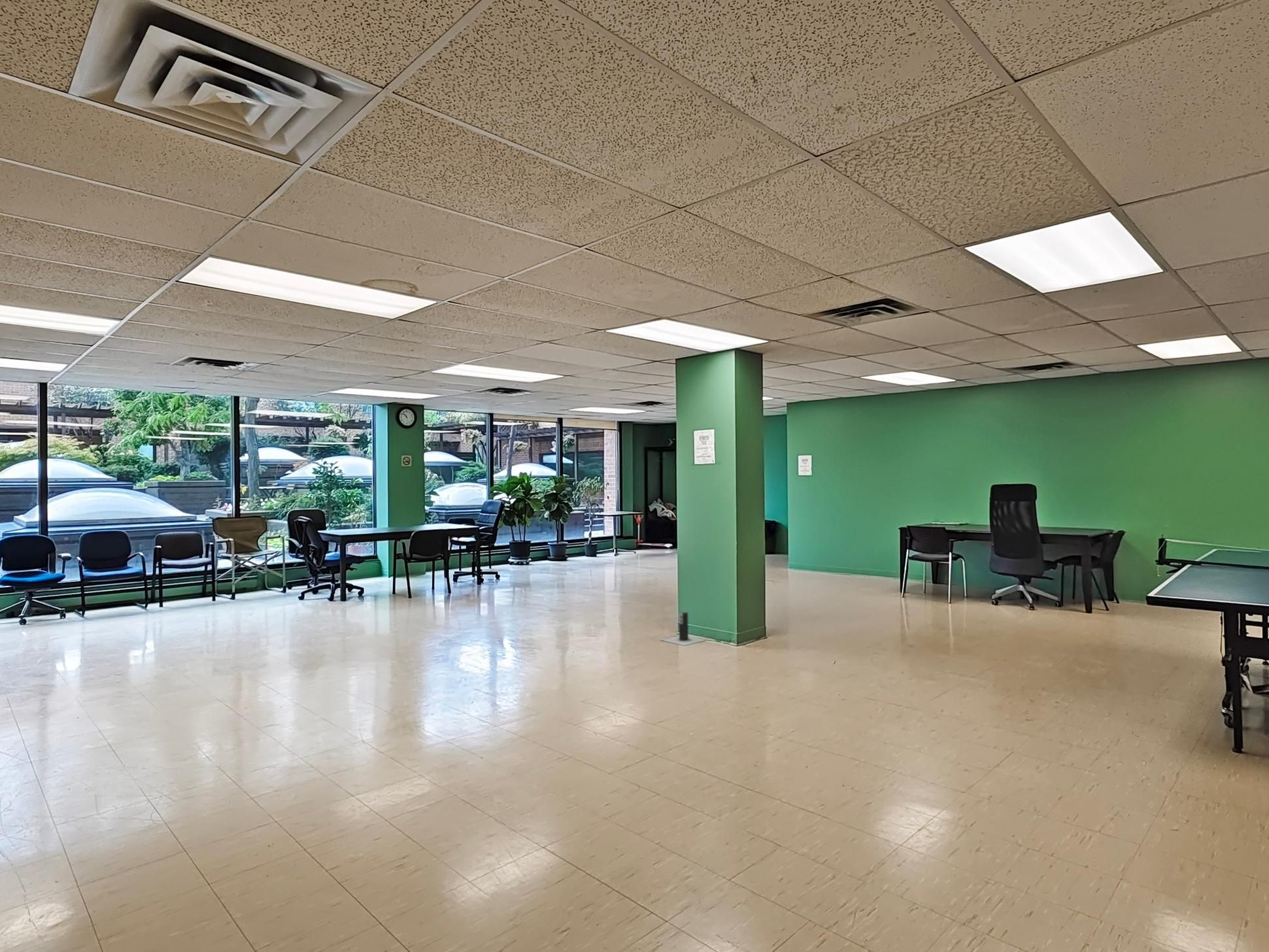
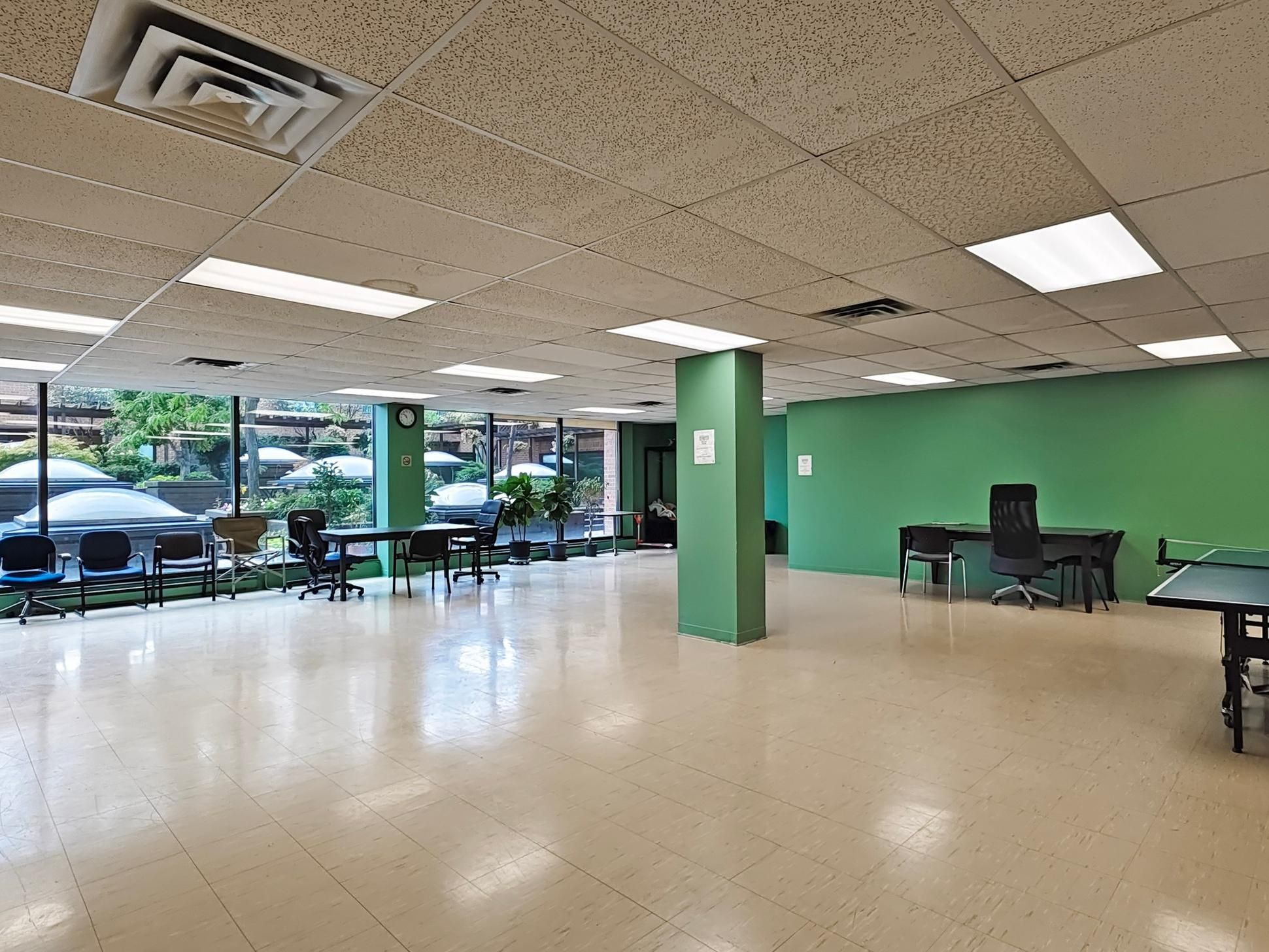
- speaker (683, 626)
